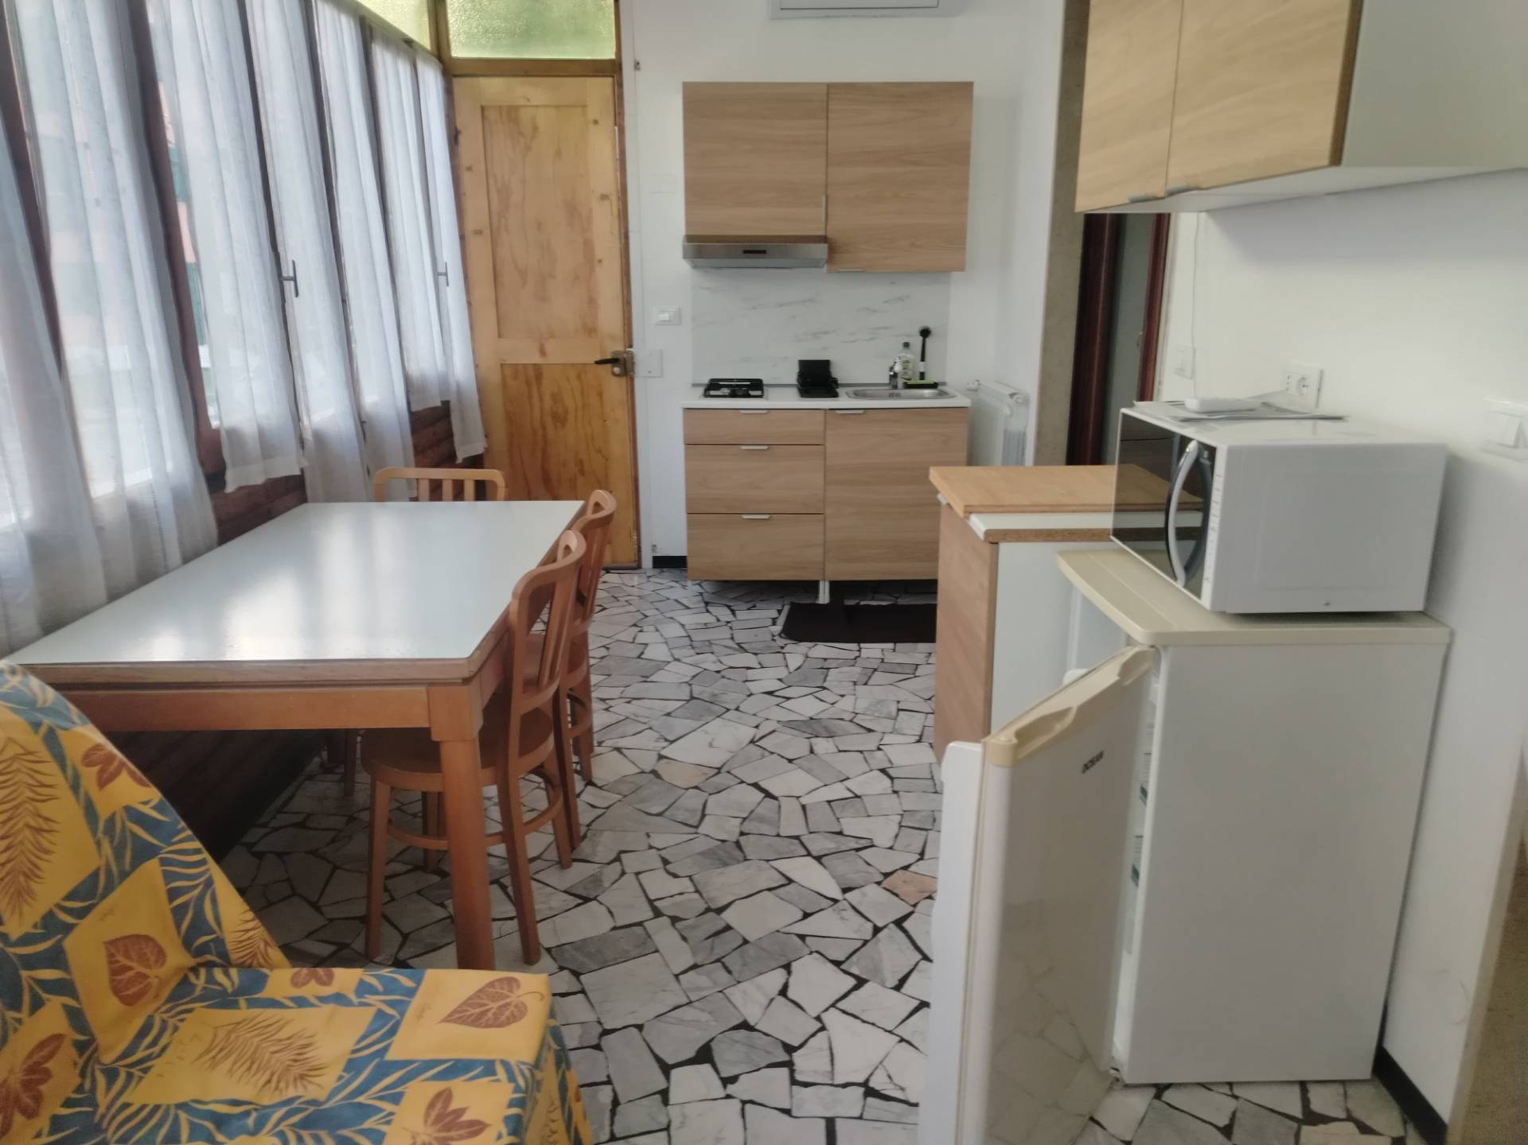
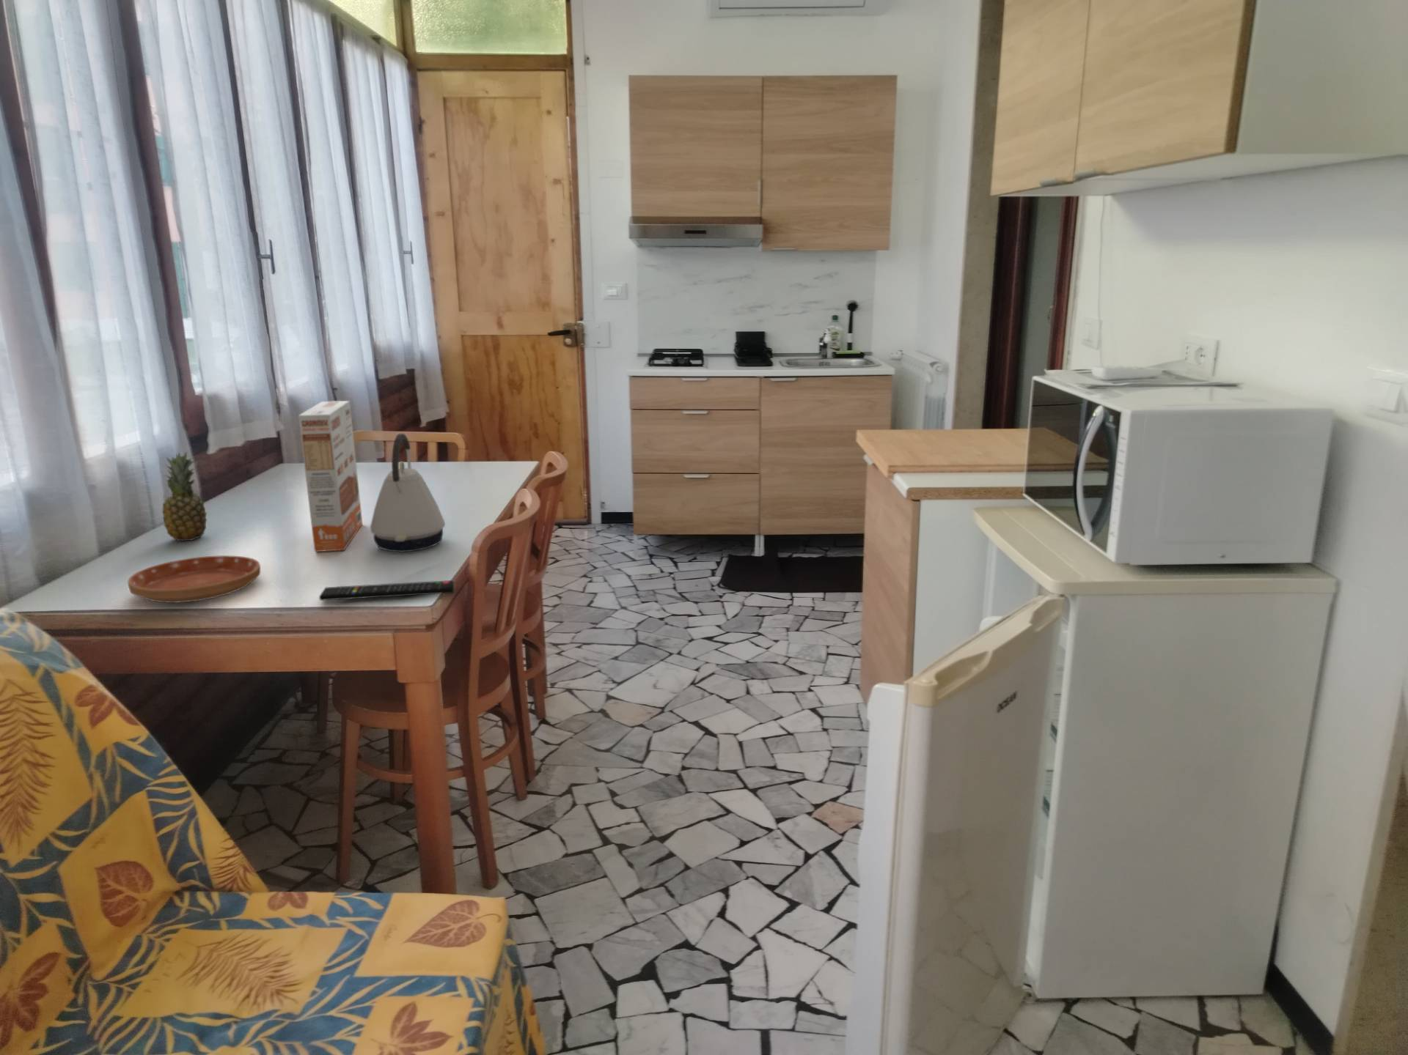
+ kettle (405, 490)
+ remote control (389, 592)
+ fruit (182, 495)
+ cereal box (333, 473)
+ saucer (196, 580)
